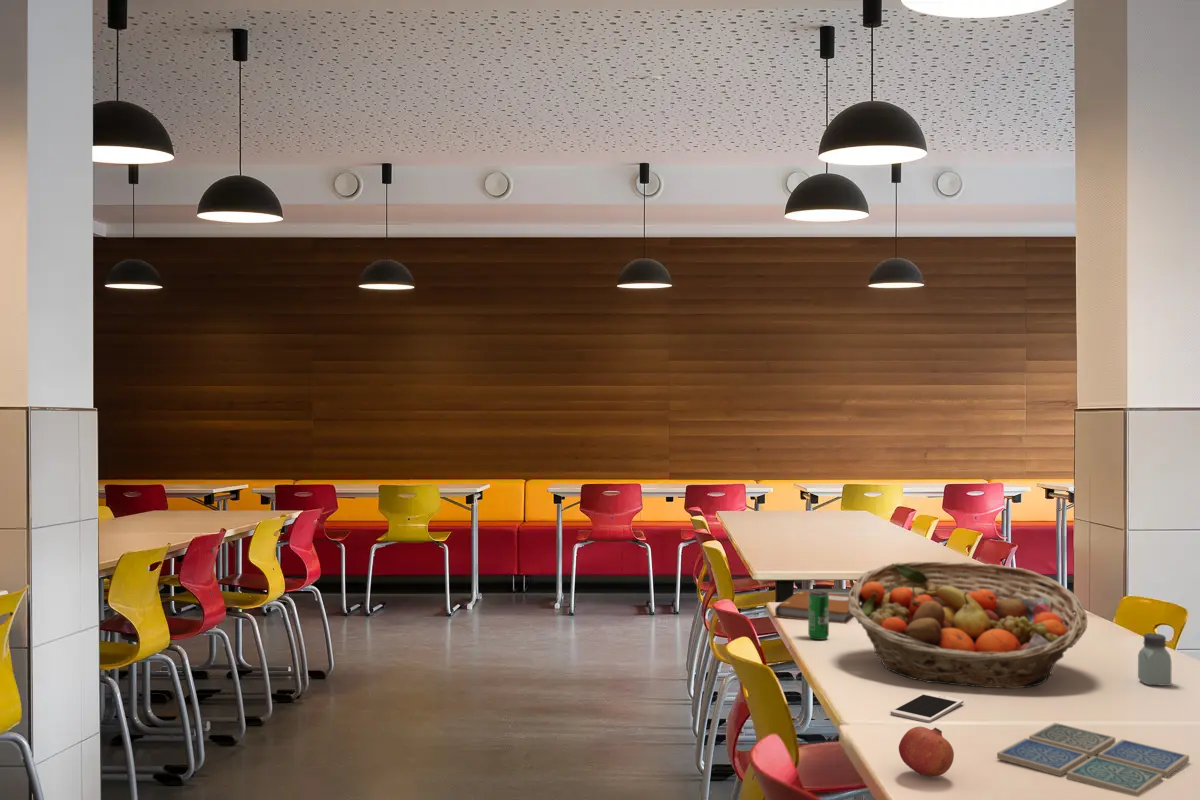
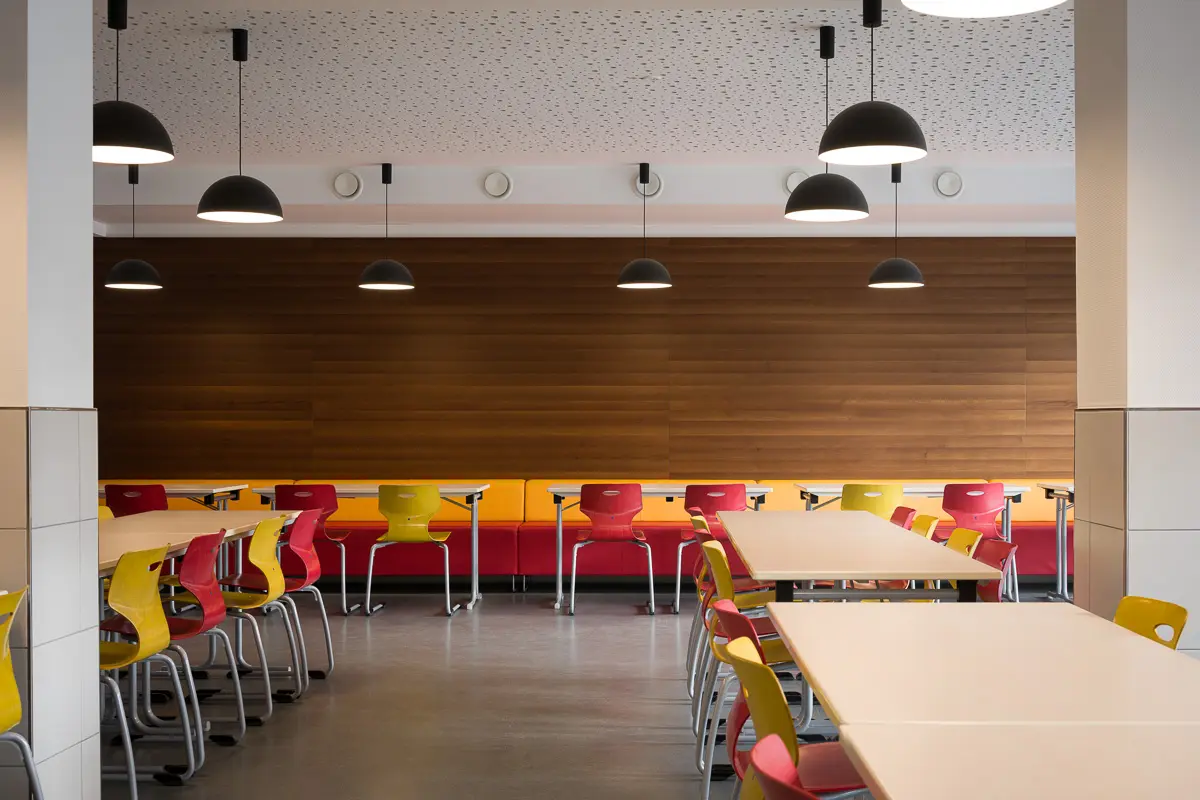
- cell phone (927, 706)
- pomegranate (925, 751)
- drink coaster (1092, 756)
- beverage can (818, 614)
- notebook (829, 605)
- saltshaker (1154, 658)
- fruit basket (962, 621)
